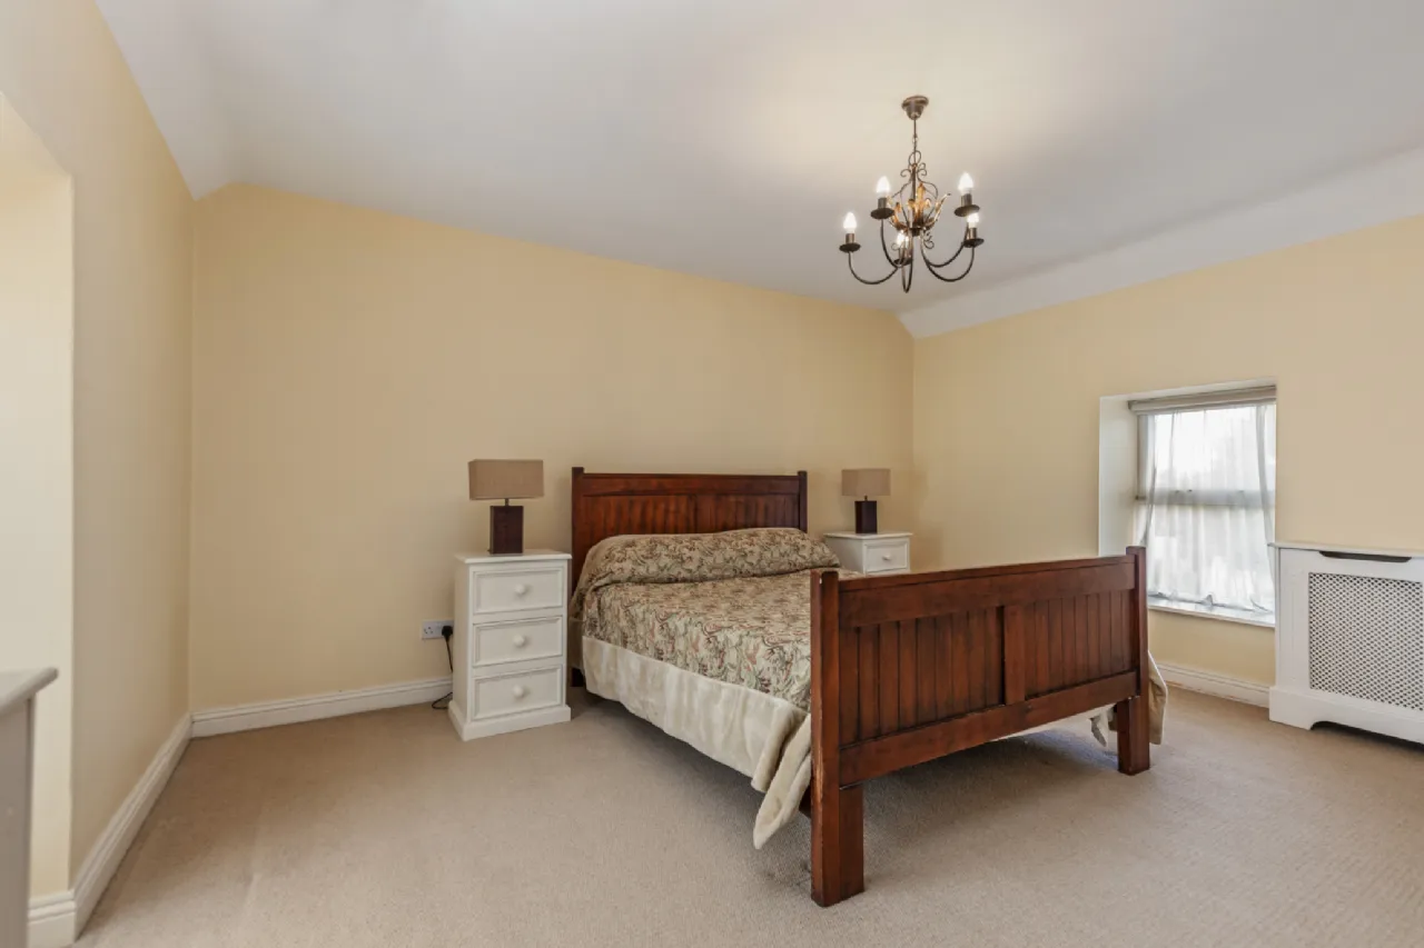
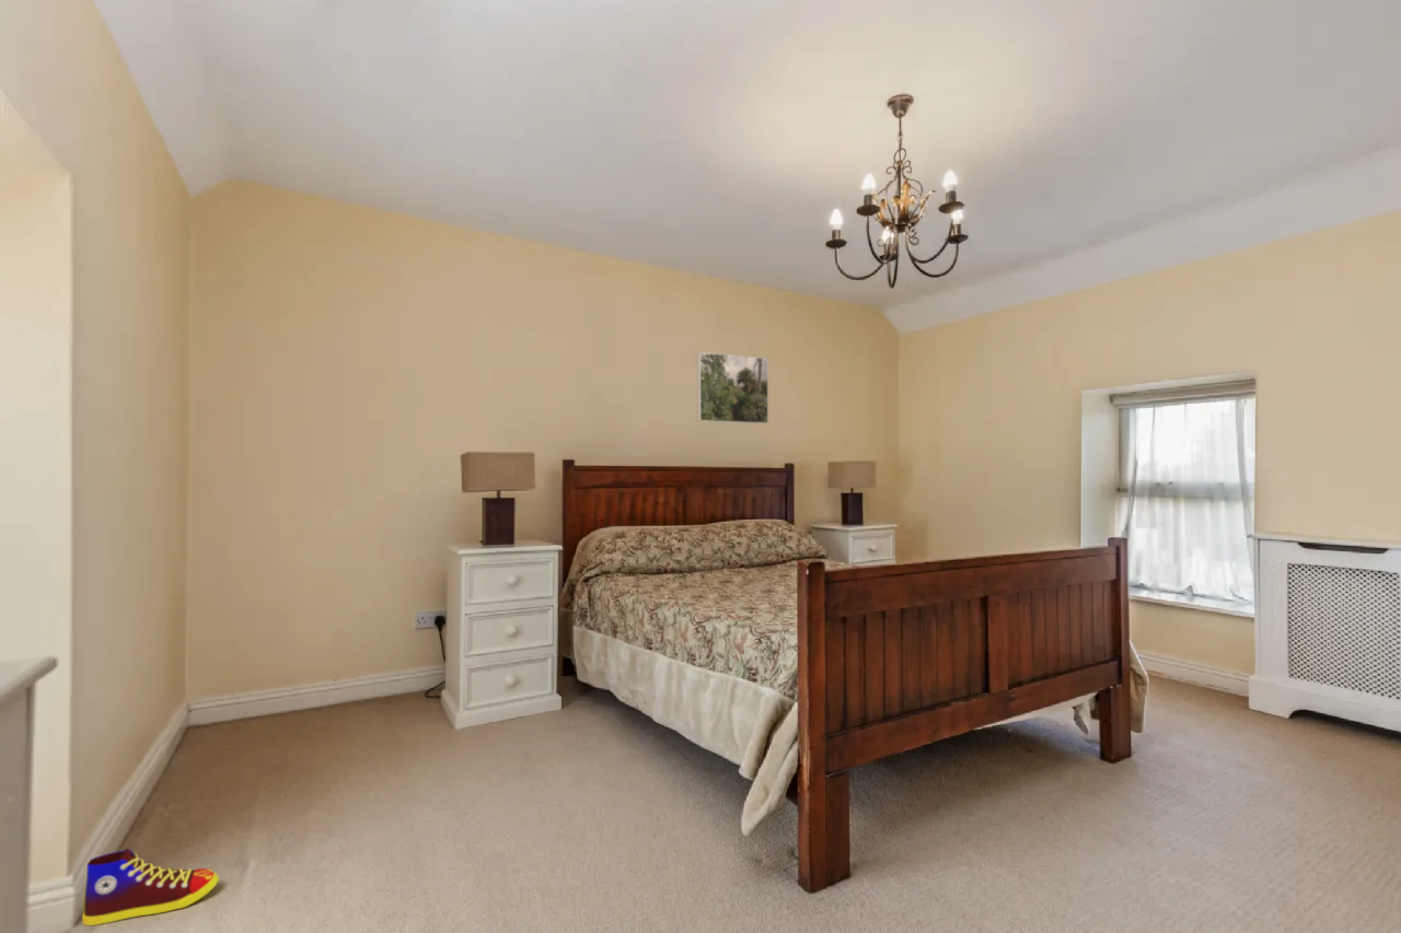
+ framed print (733, 388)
+ shoe (153, 874)
